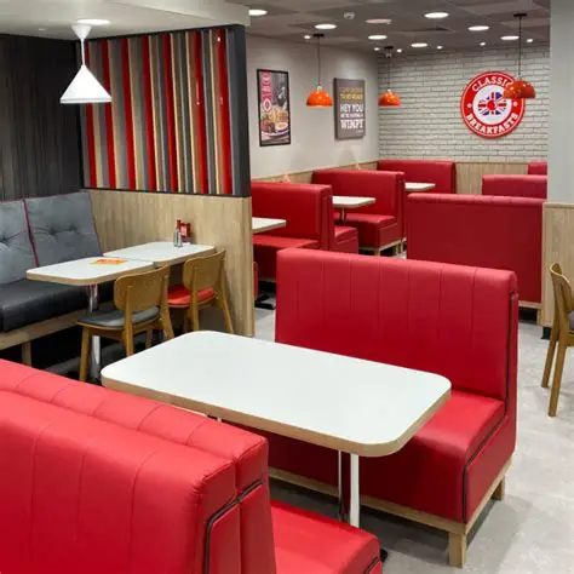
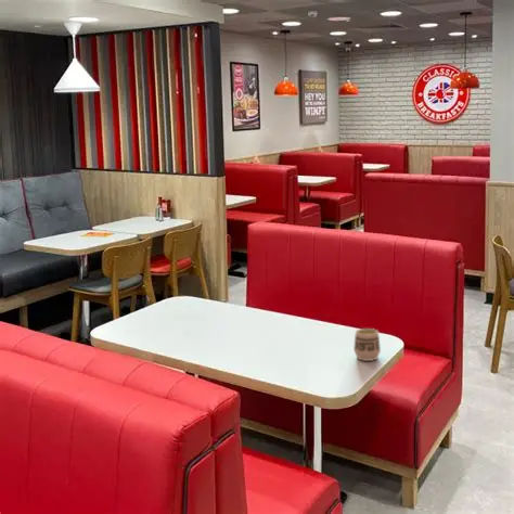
+ cup (367, 344)
